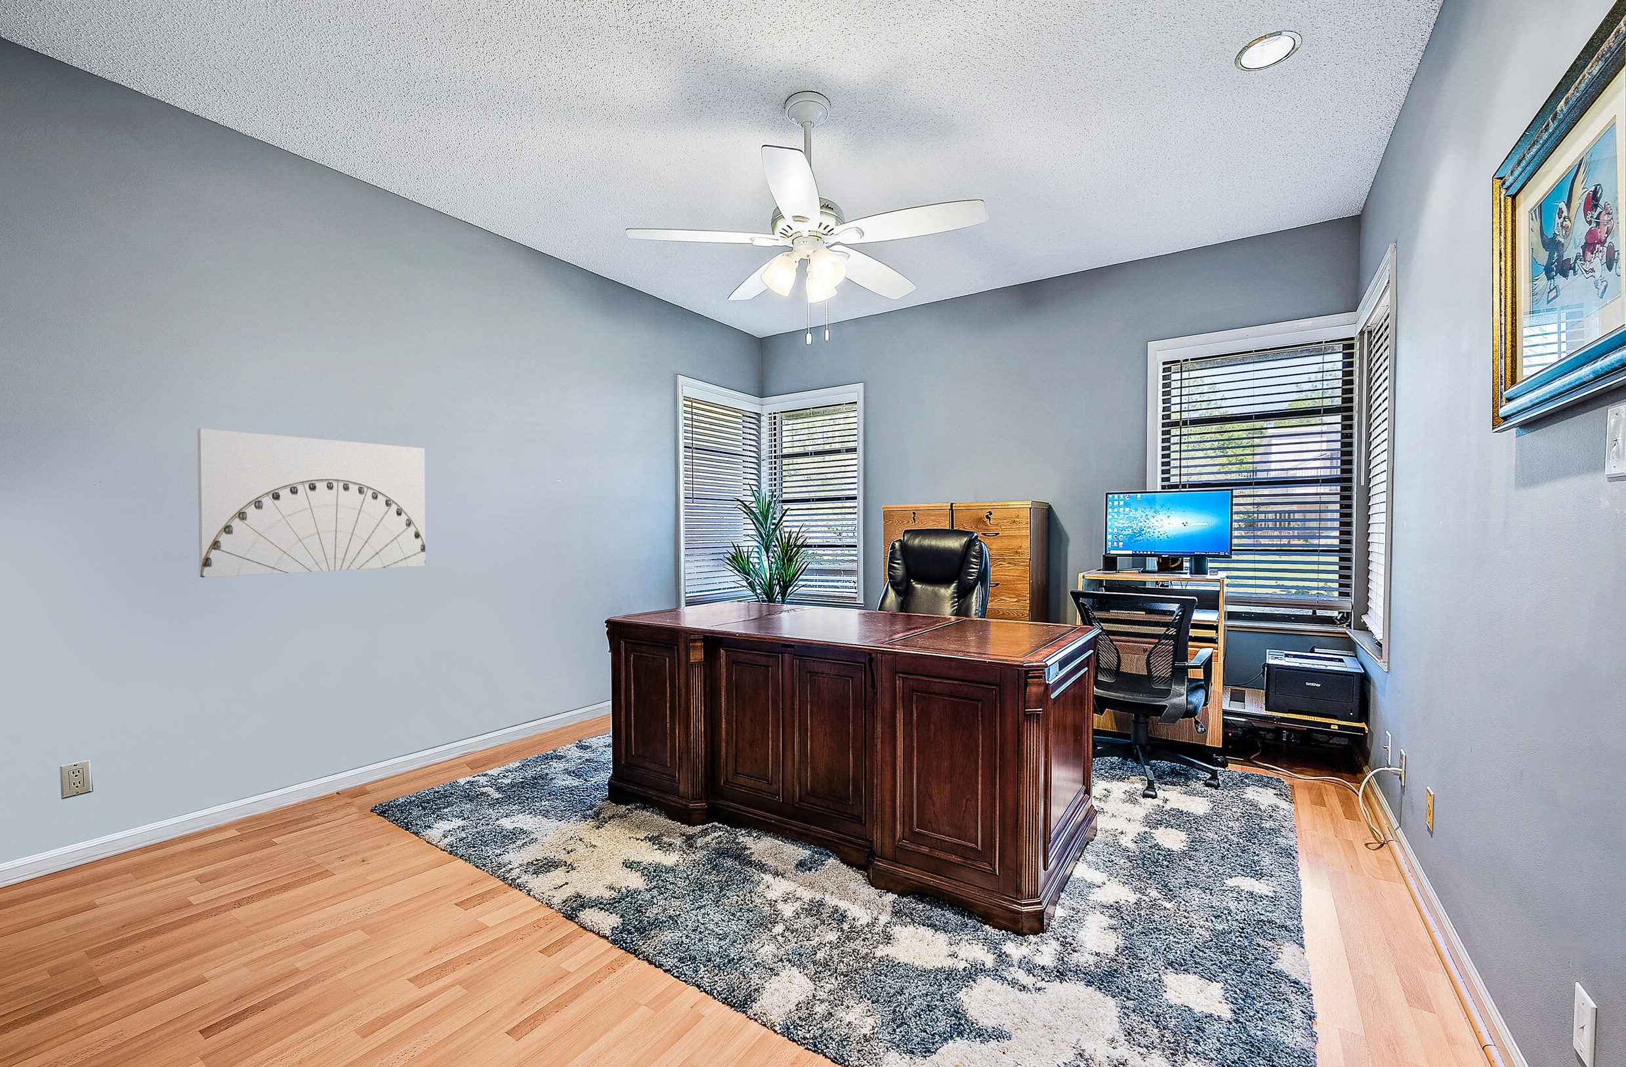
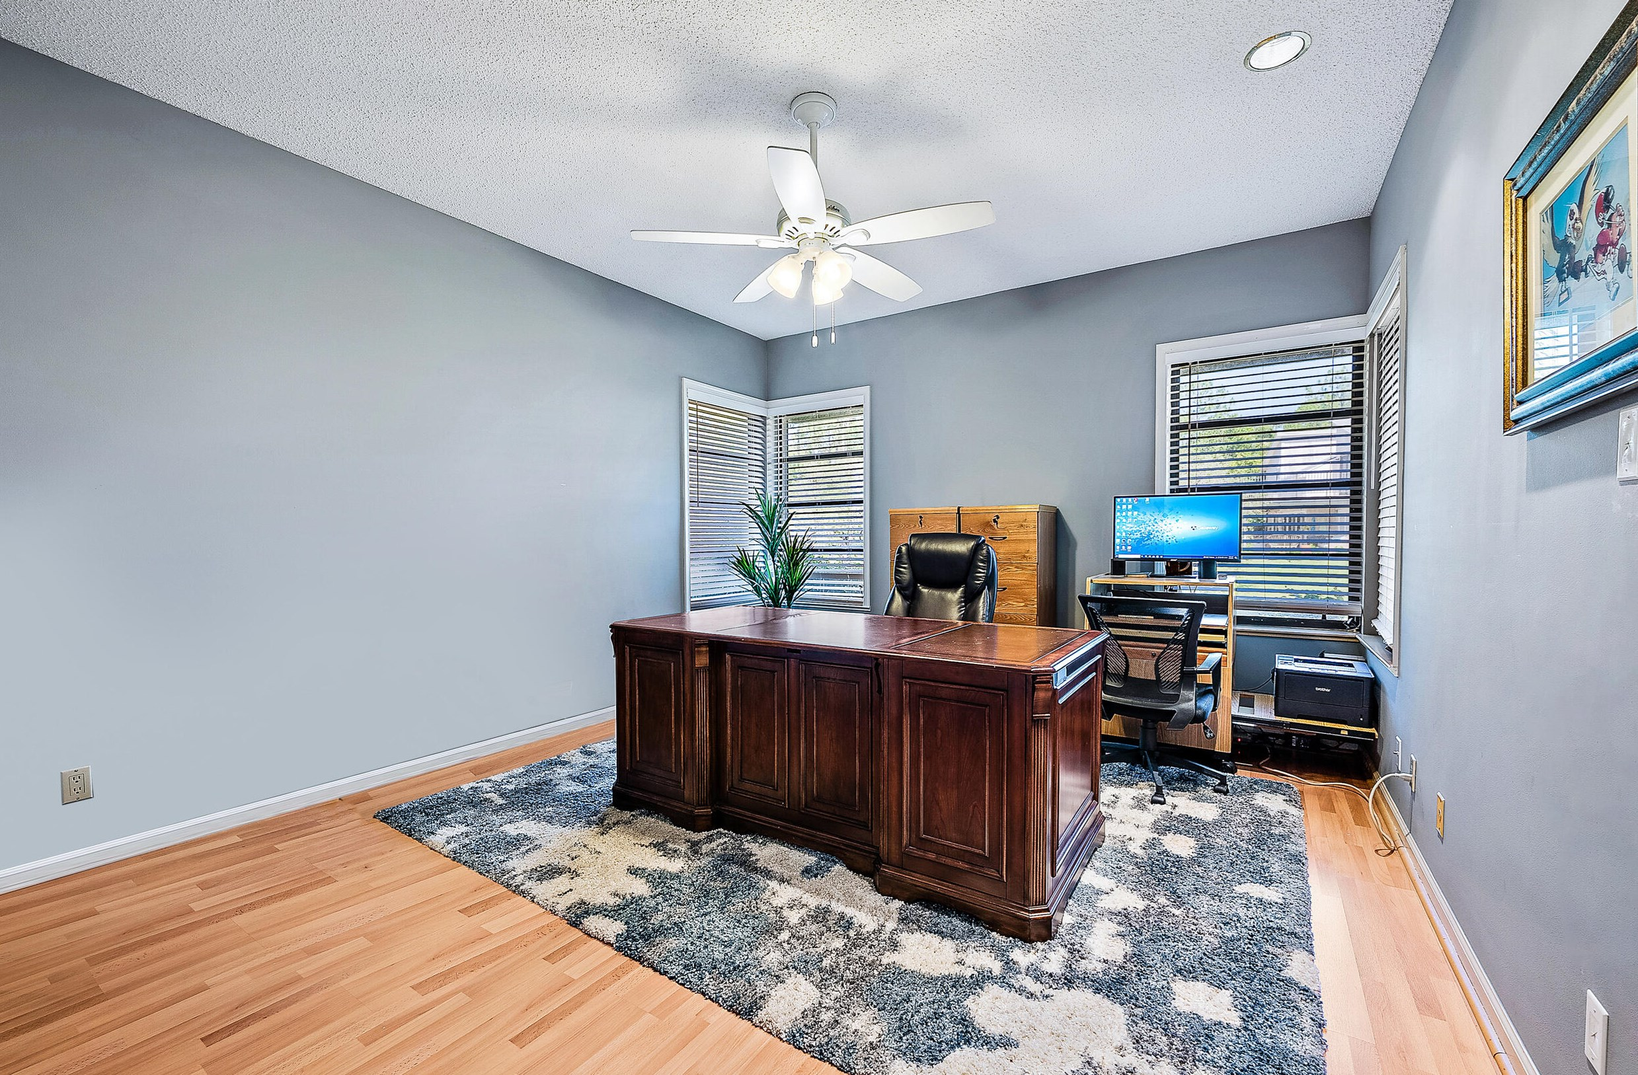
- wall art (324, 505)
